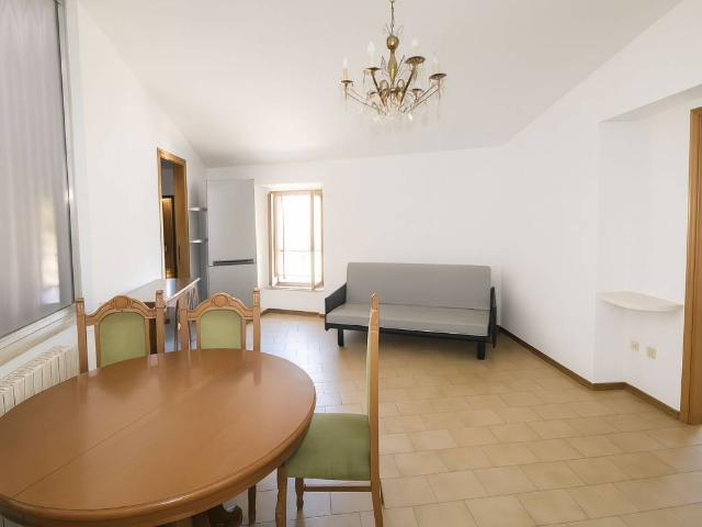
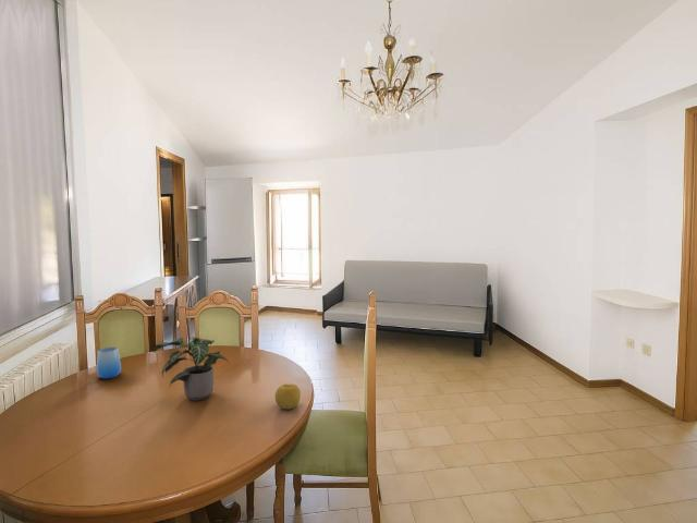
+ fruit (288, 396)
+ potted plant (191, 368)
+ cup (108, 362)
